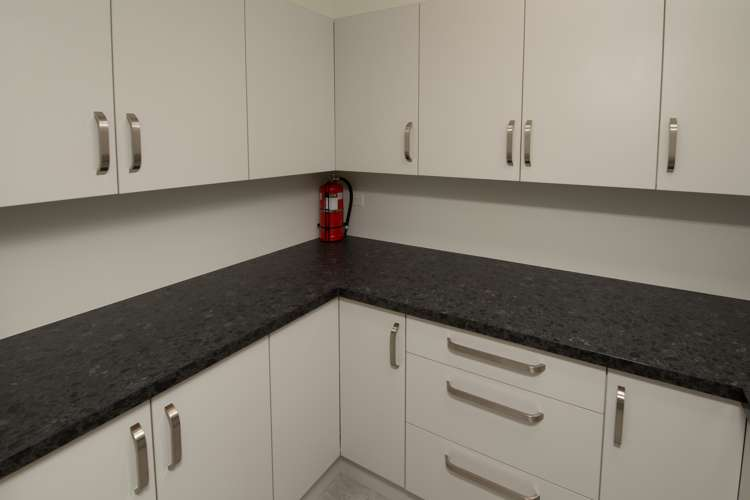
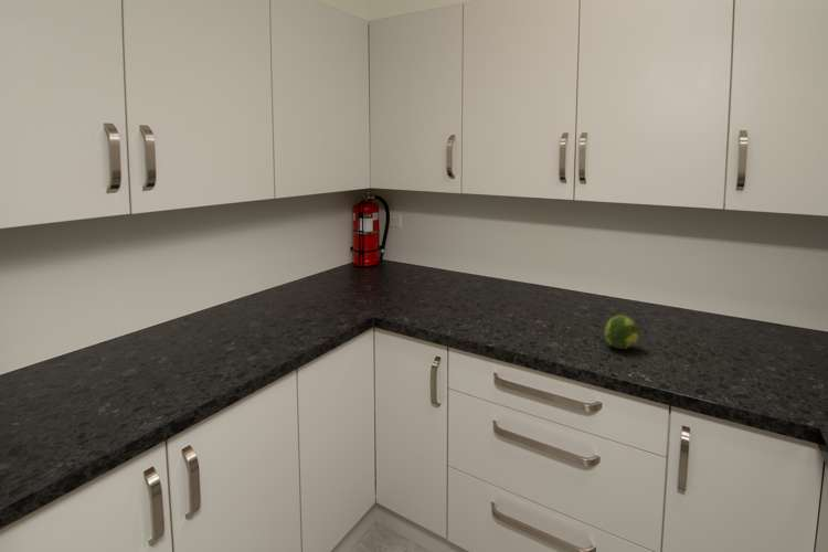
+ fruit (622, 331)
